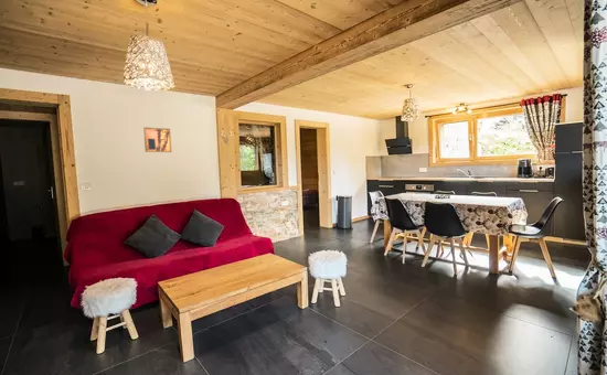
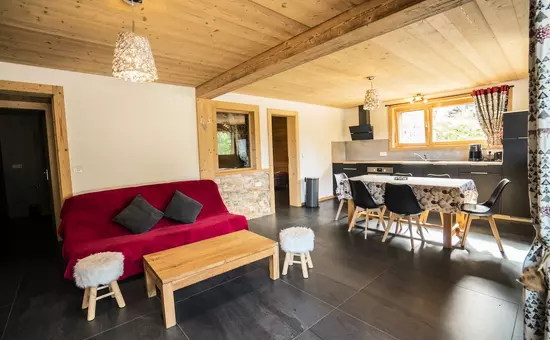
- wall art (158, 140)
